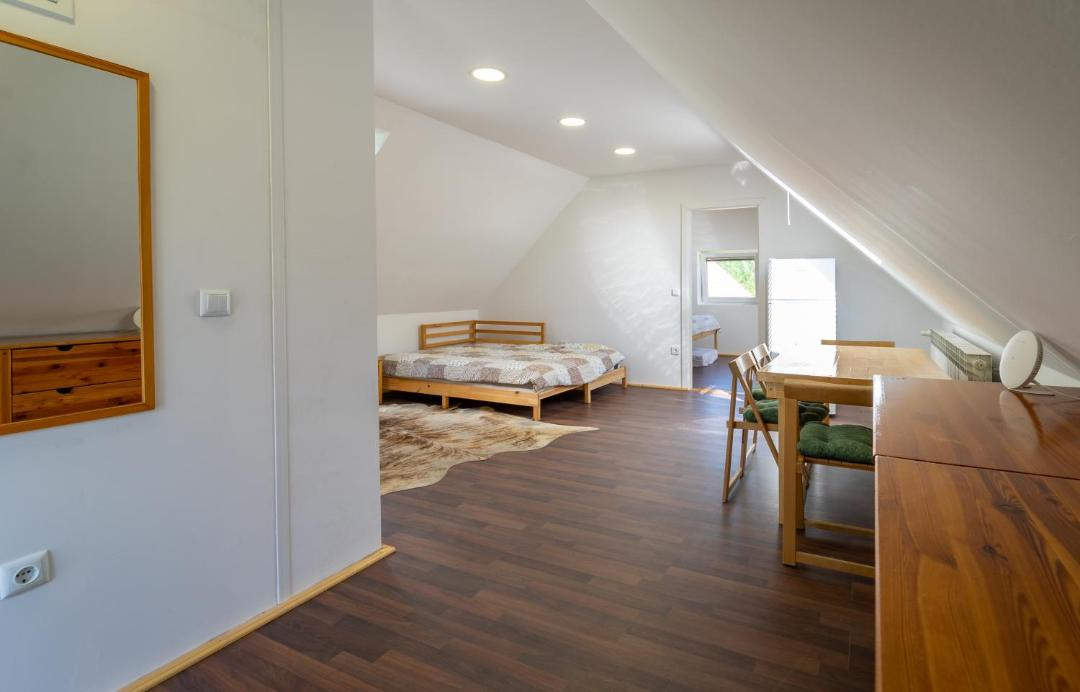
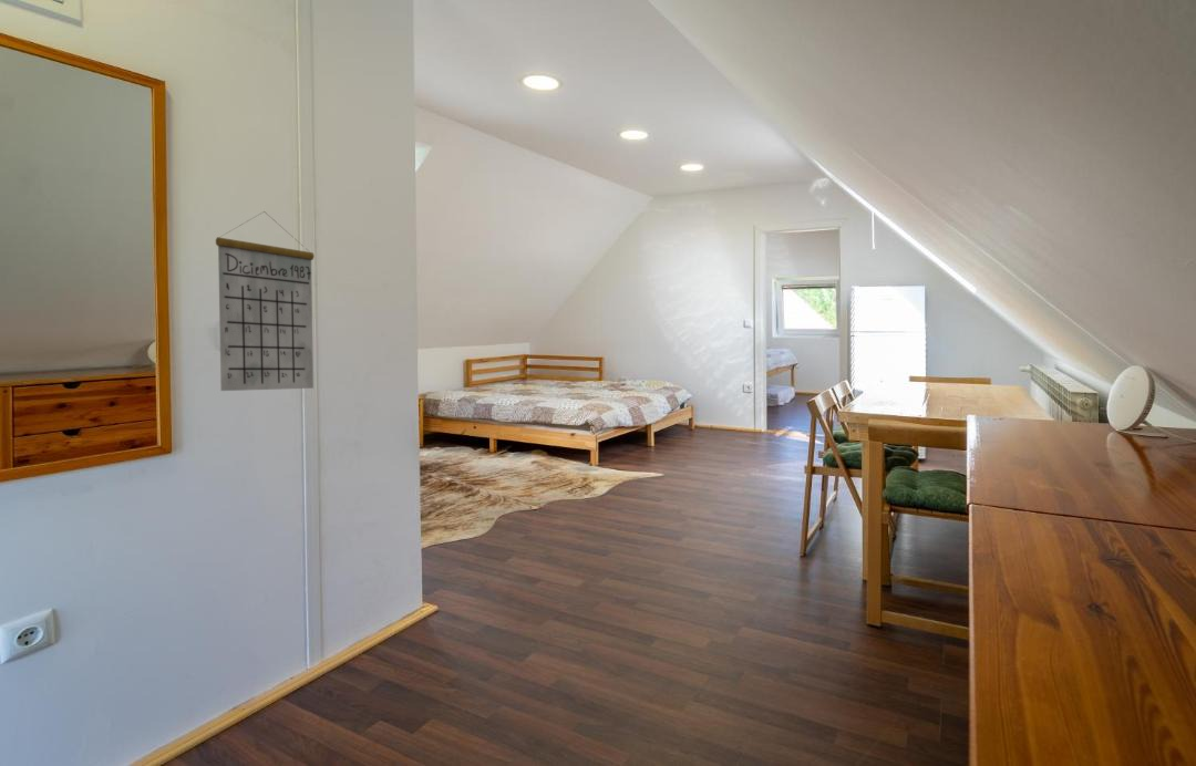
+ calendar (268, 300)
